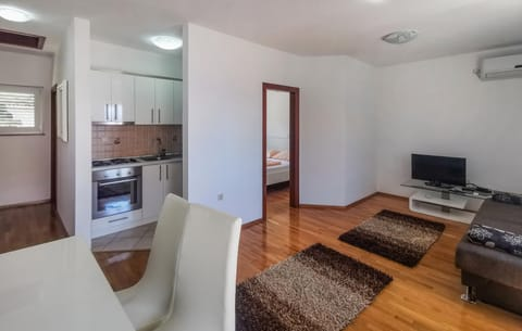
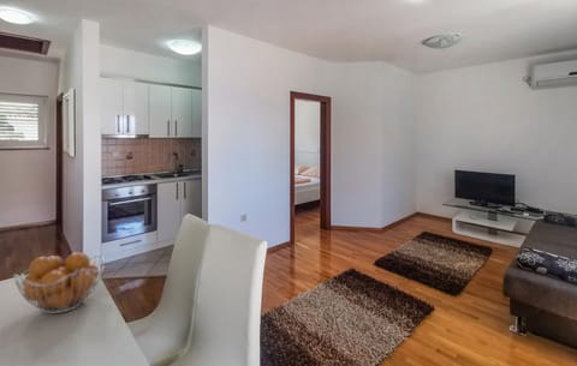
+ fruit basket (63, 280)
